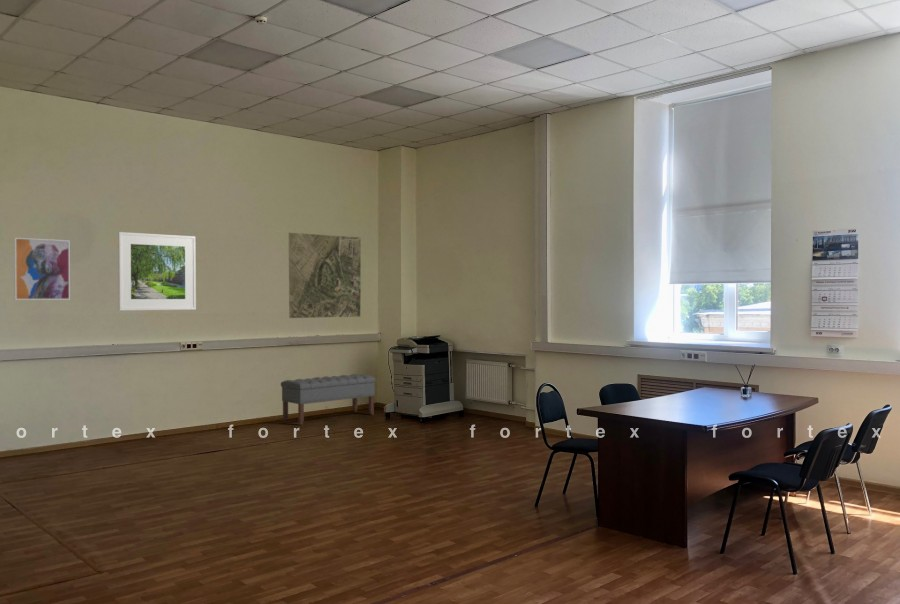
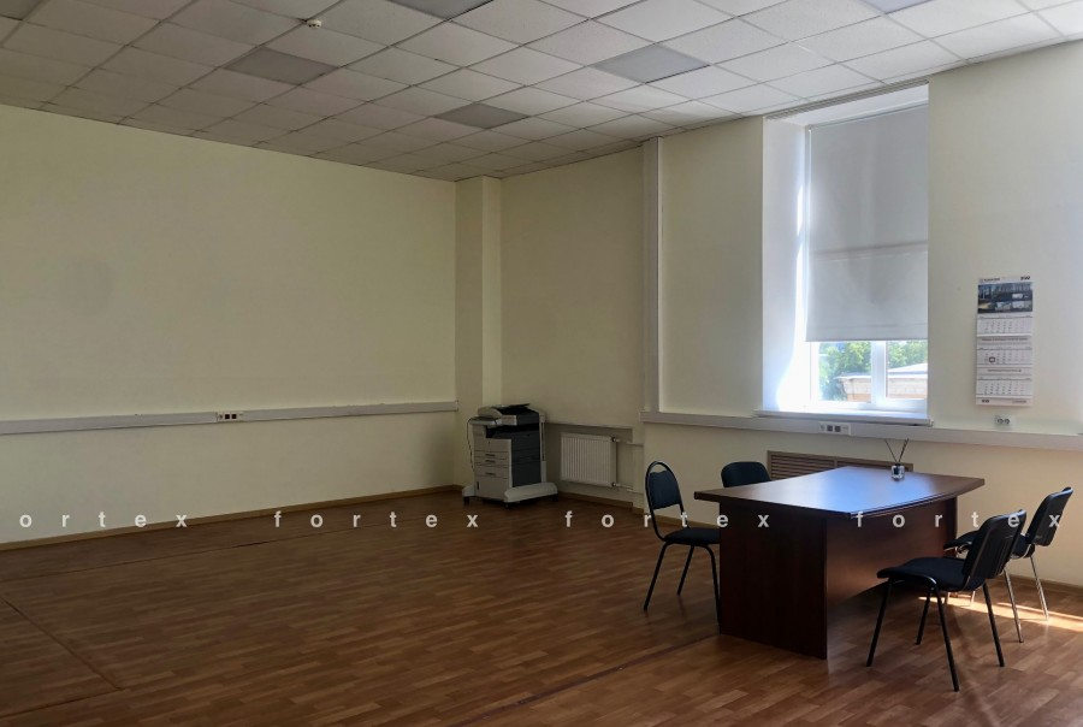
- wall art (42, 269)
- bench (329, 397)
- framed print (158, 272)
- map (326, 276)
